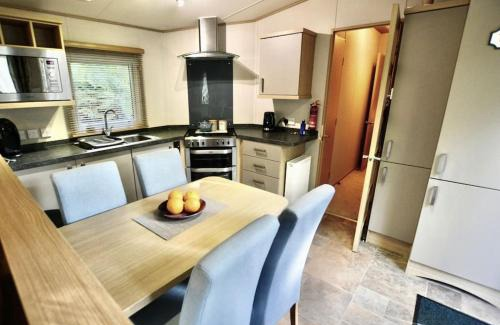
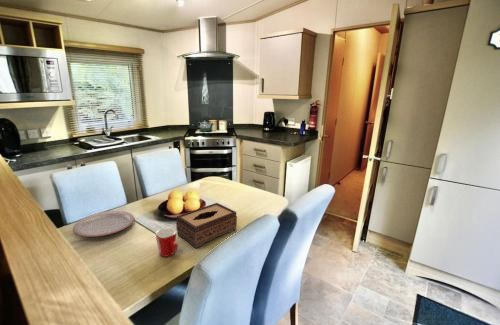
+ plate (105, 224)
+ mug (168, 244)
+ tissue box (207, 223)
